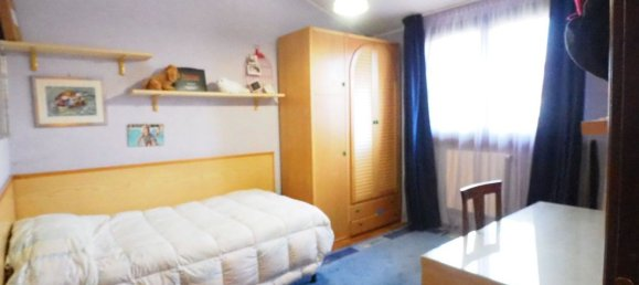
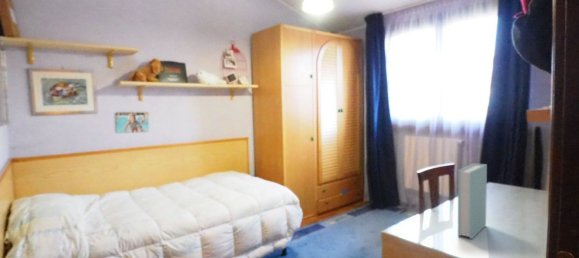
+ book (472, 199)
